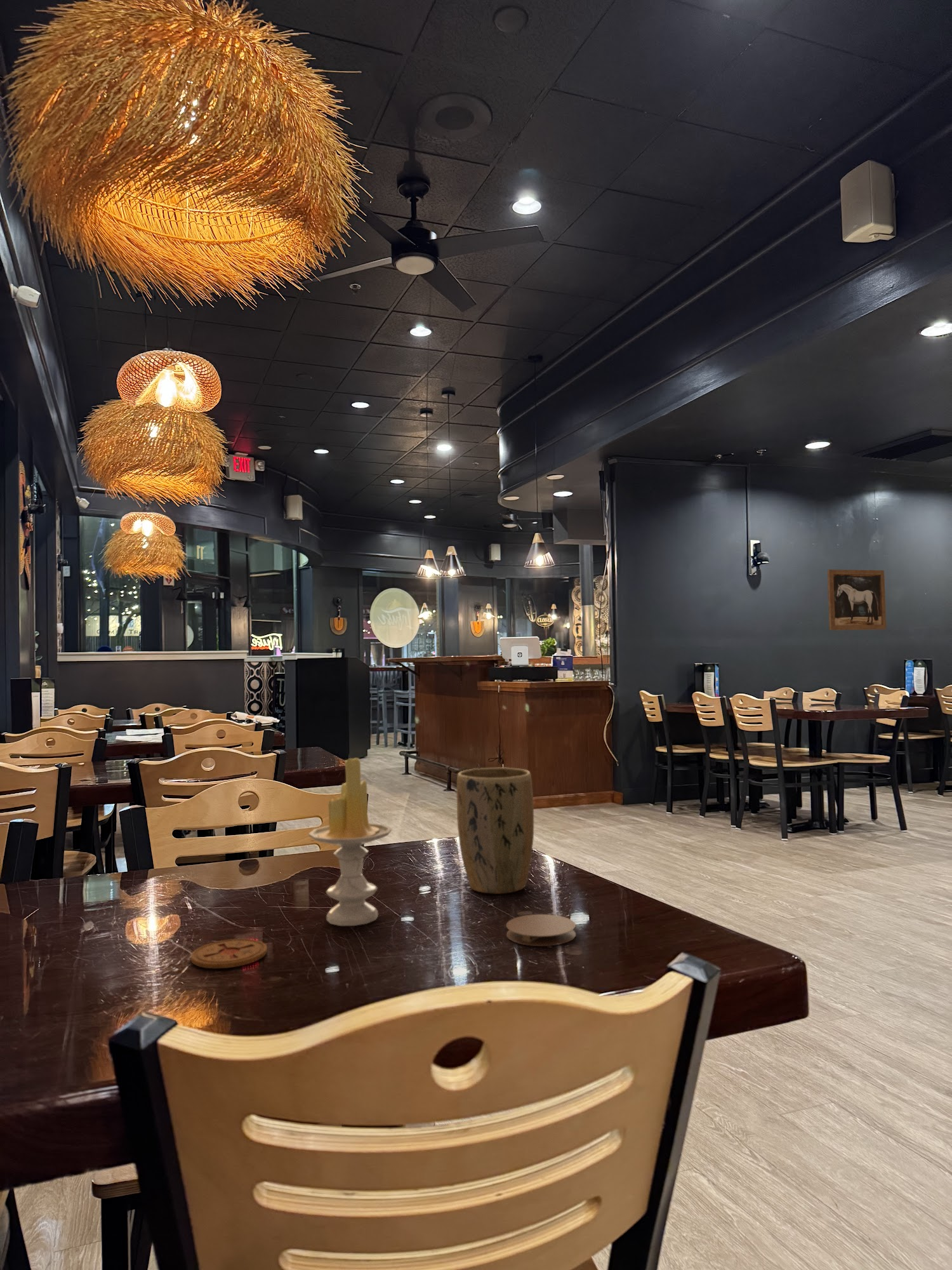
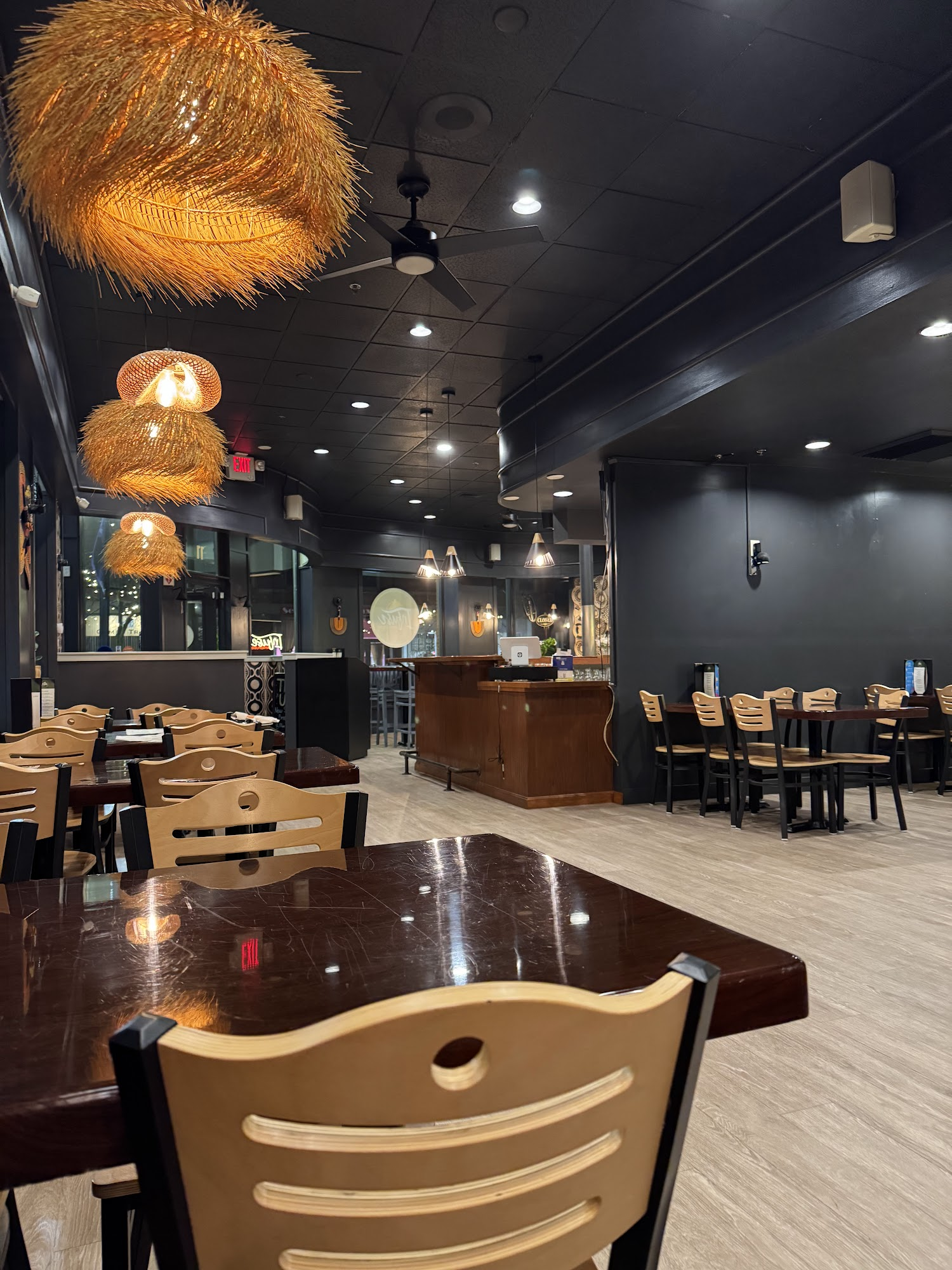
- coaster (229, 952)
- plant pot (496, 829)
- candle (350, 837)
- wall art (857, 599)
- coaster (541, 929)
